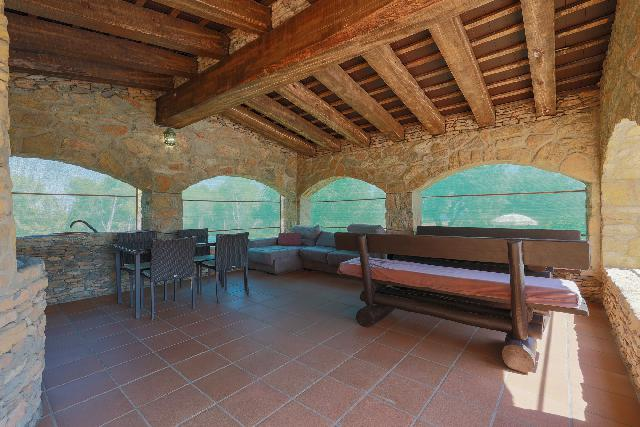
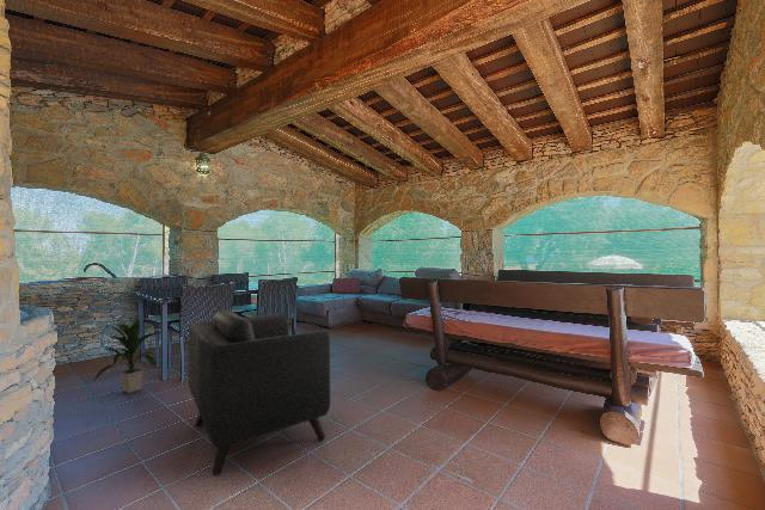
+ indoor plant (128, 354)
+ armchair (257, 371)
